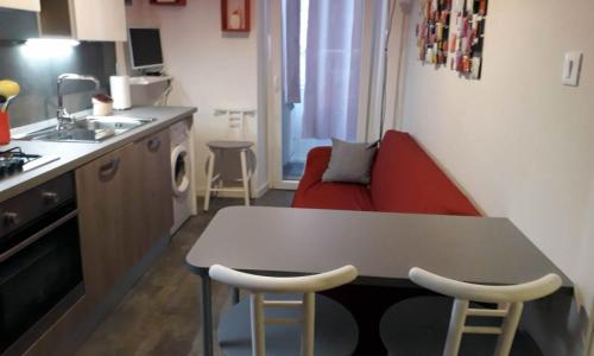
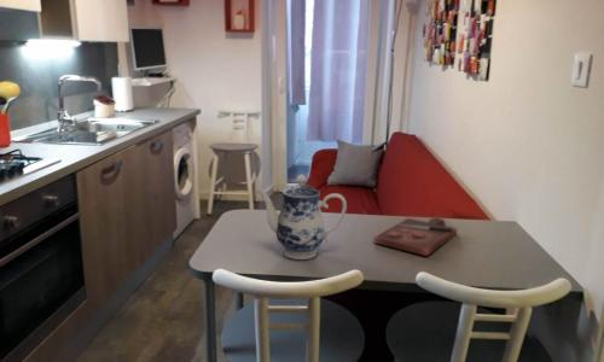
+ cutting board (416, 232)
+ teapot (301, 215)
